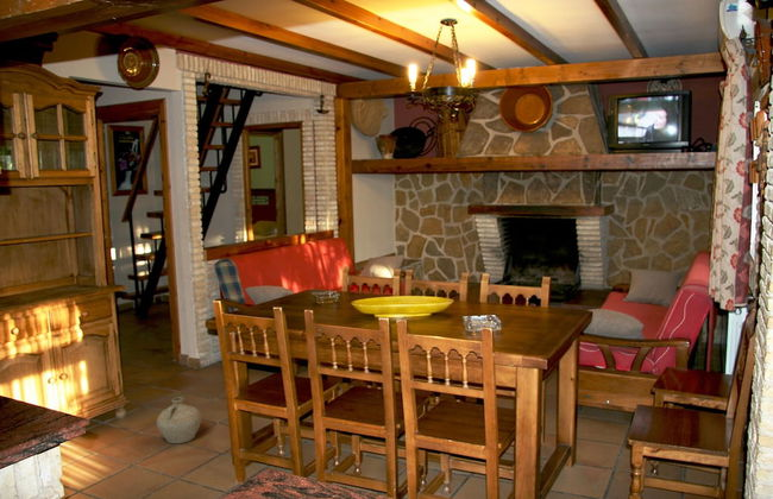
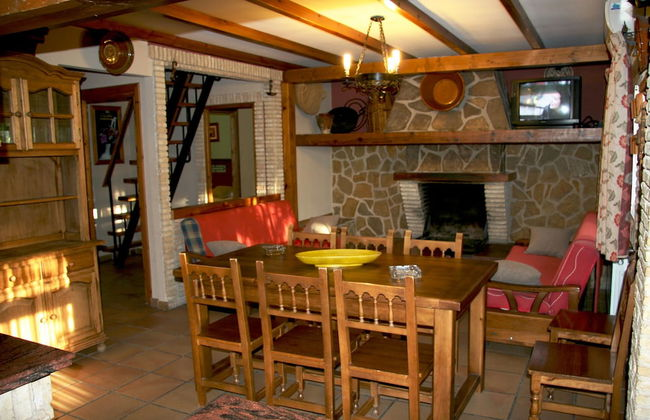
- ceramic jug (178, 418)
